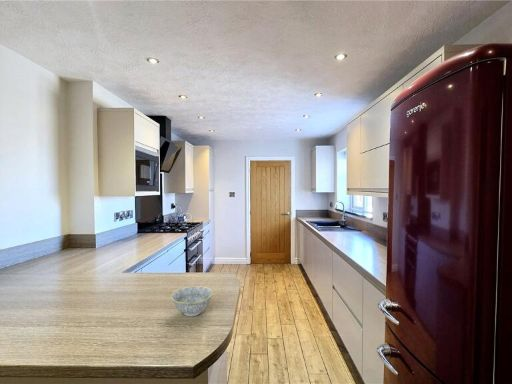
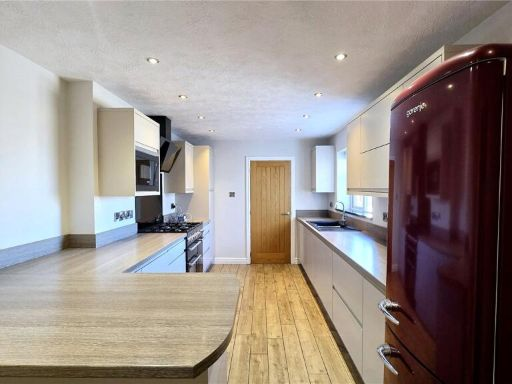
- bowl (192, 303)
